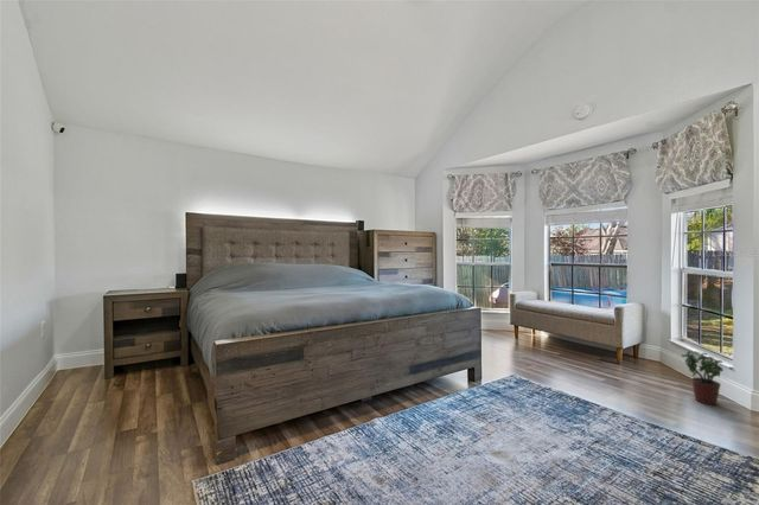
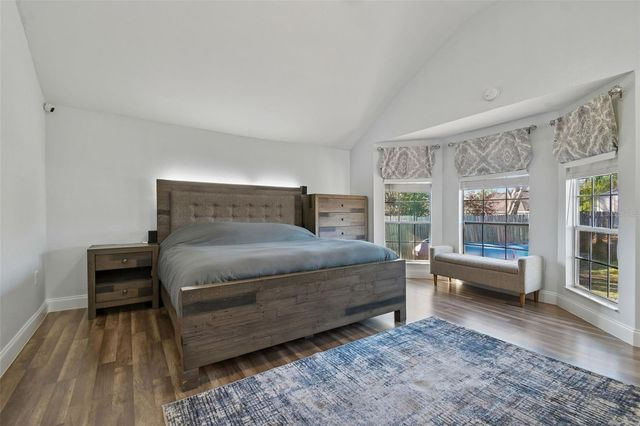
- potted plant (703, 376)
